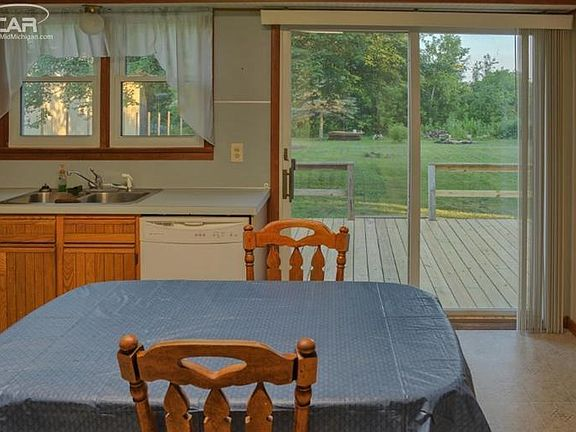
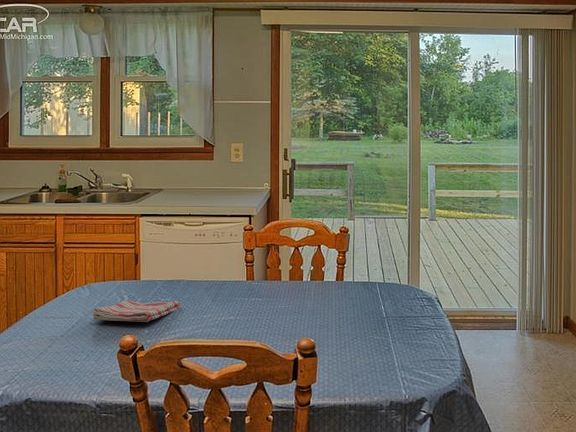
+ dish towel (138, 308)
